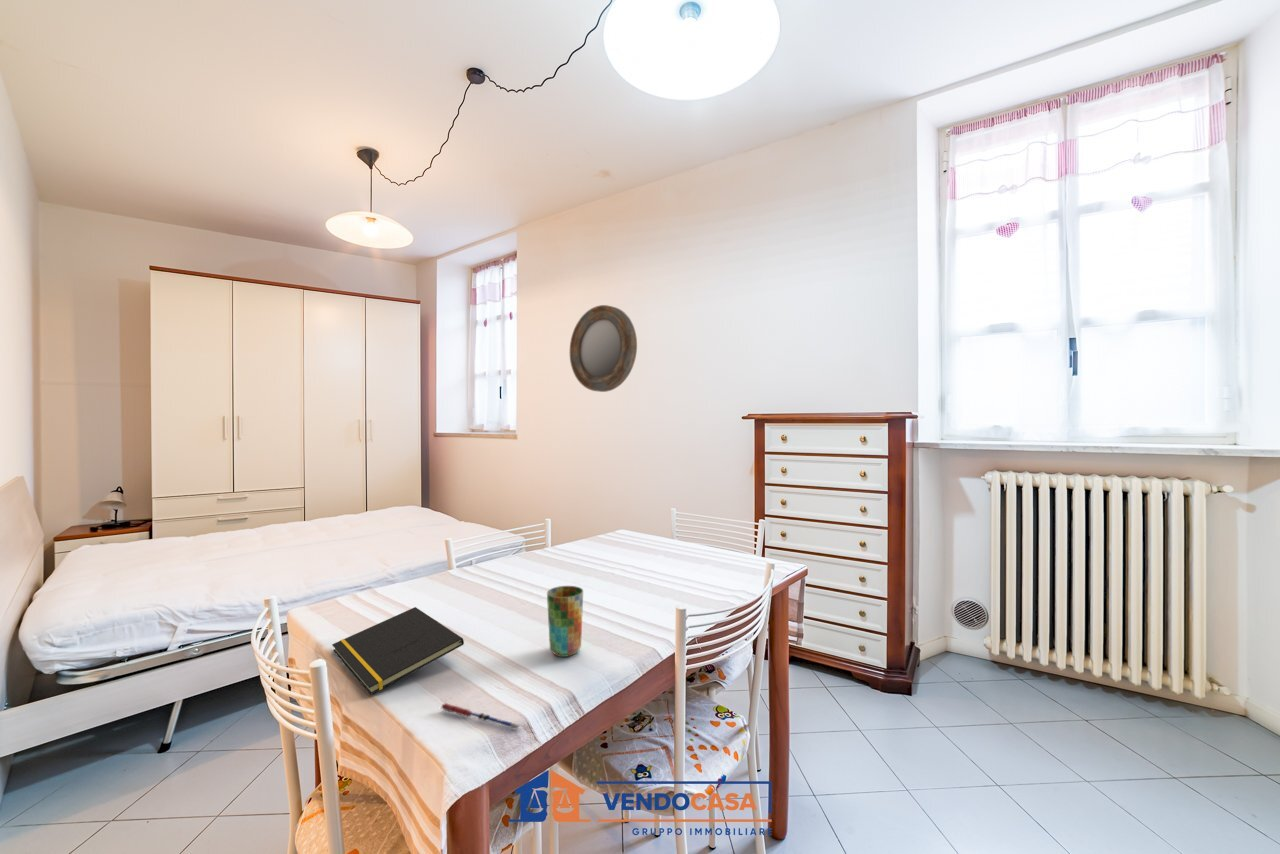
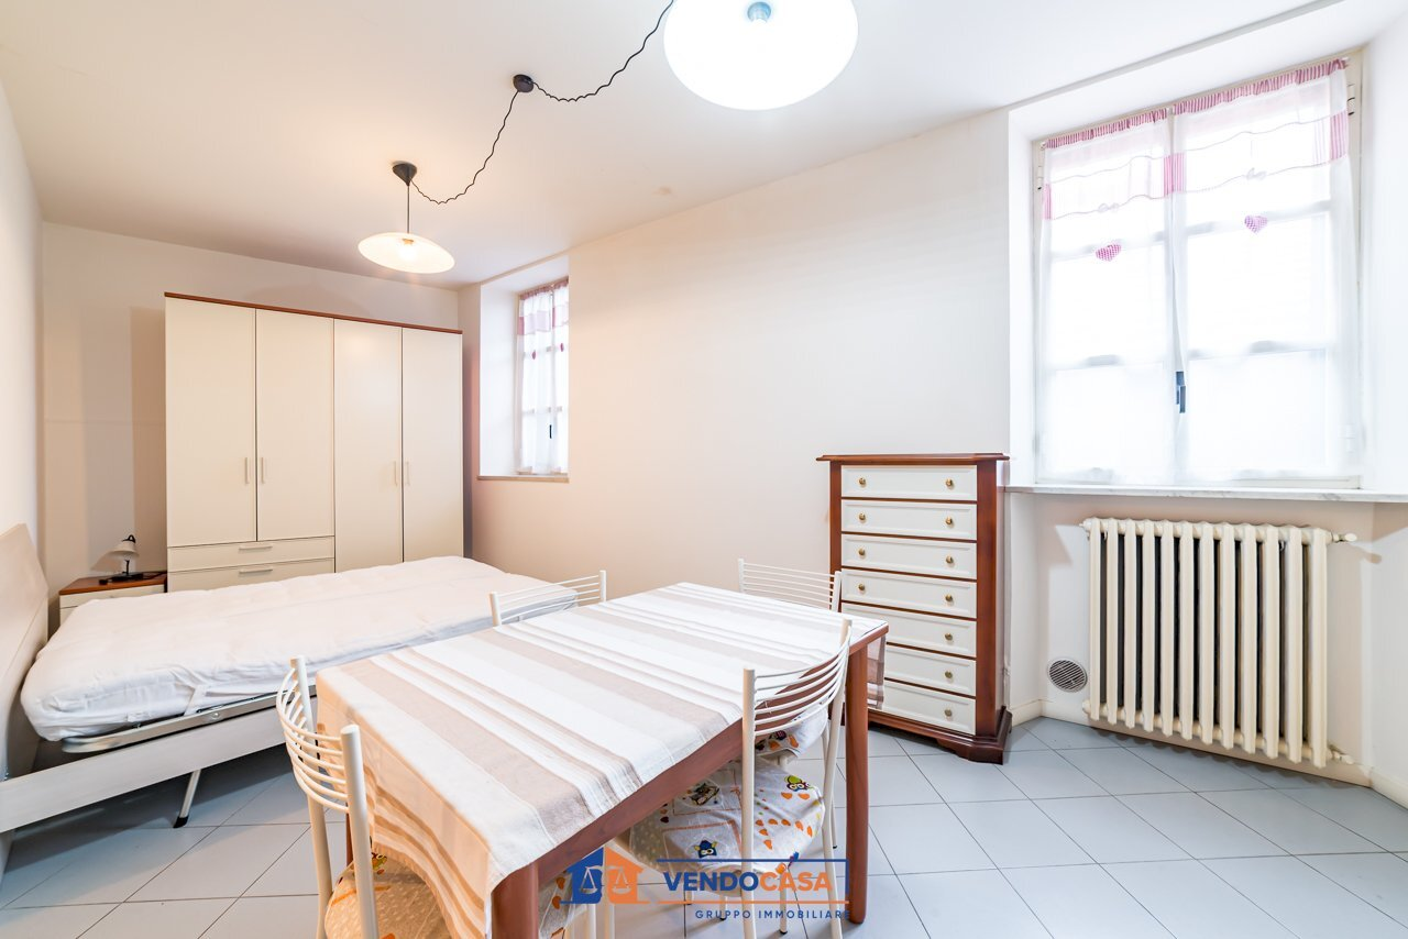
- pen (479, 715)
- cup (565, 621)
- notepad (396, 644)
- home mirror (601, 348)
